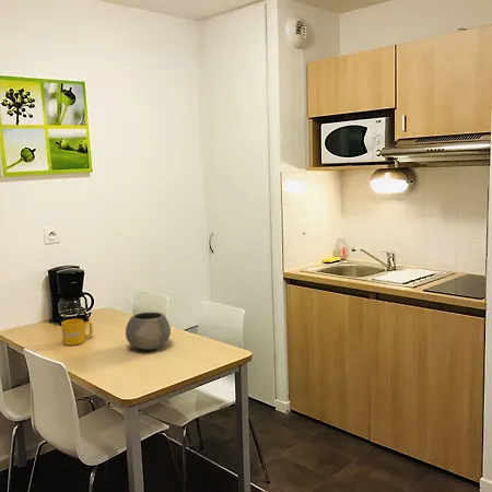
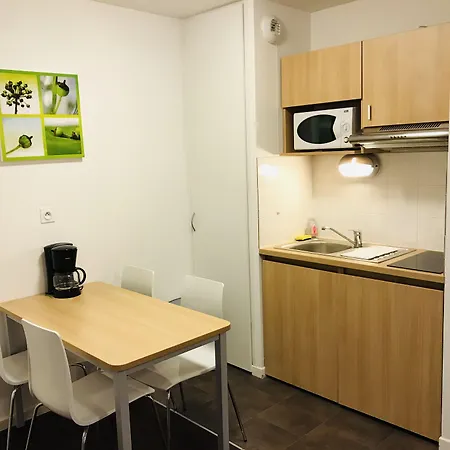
- bowl (148, 331)
- mug (77, 330)
